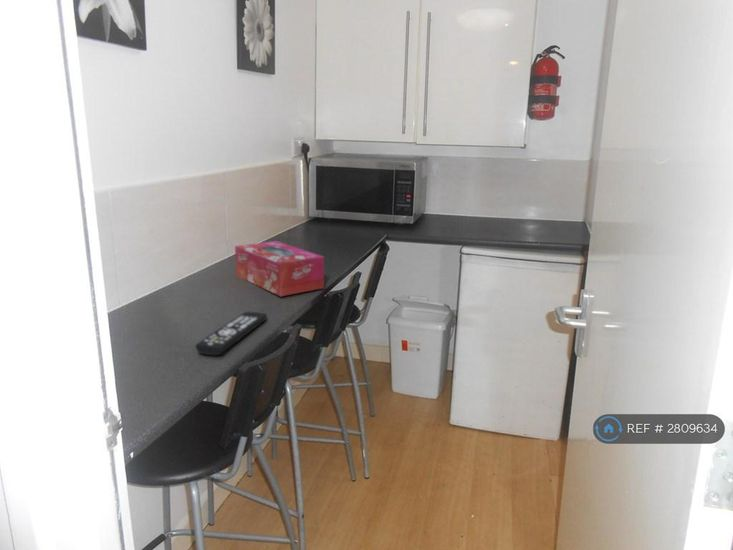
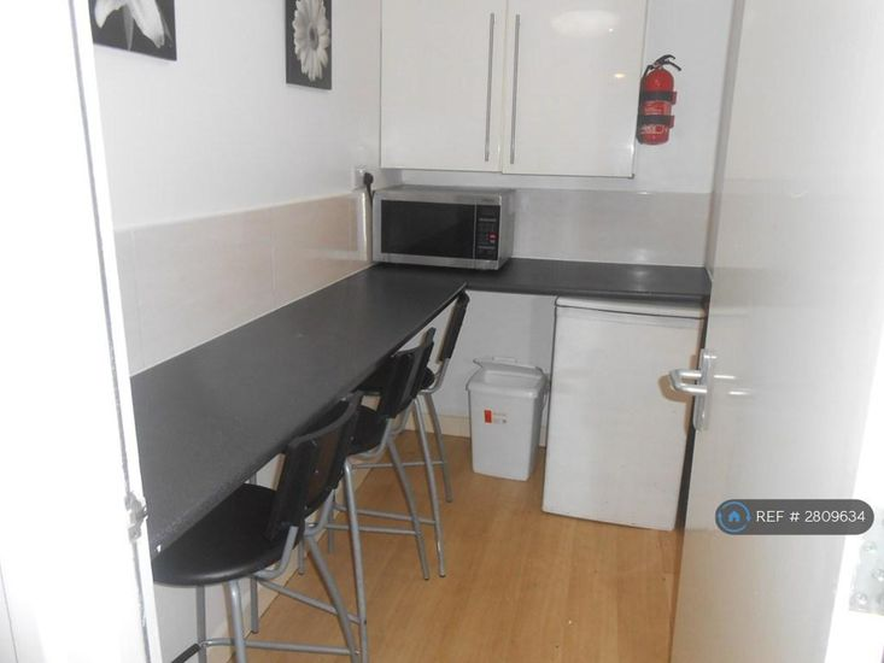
- tissue box (278, 266)
- remote control (234, 331)
